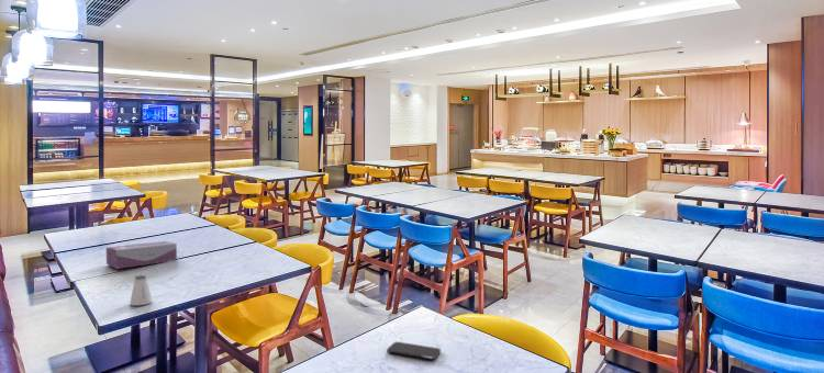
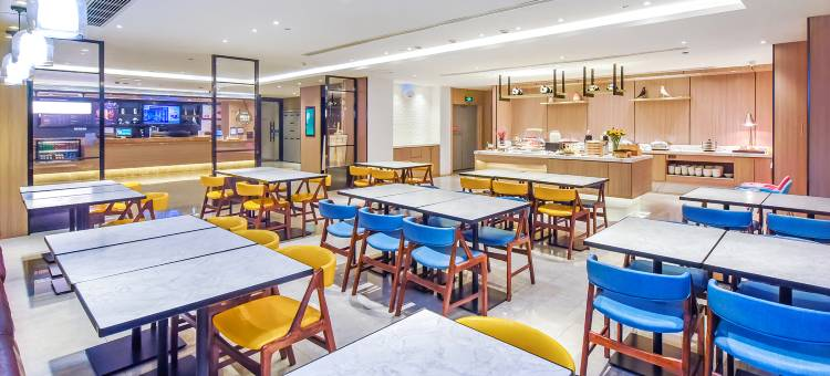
- saltshaker (141, 289)
- tissue box (142, 253)
- smartphone (413, 350)
